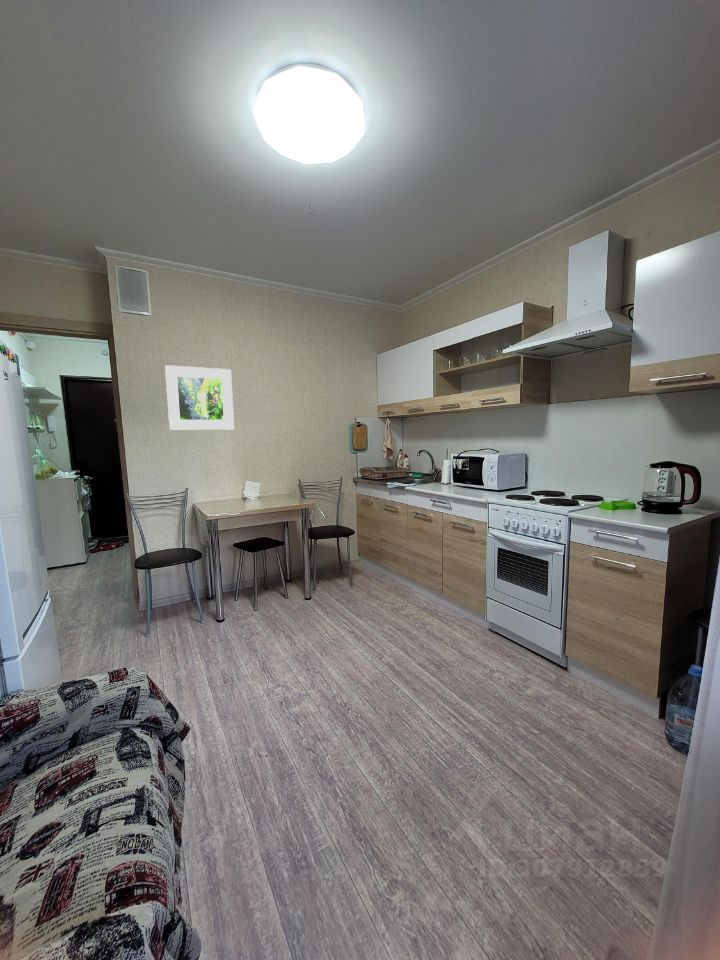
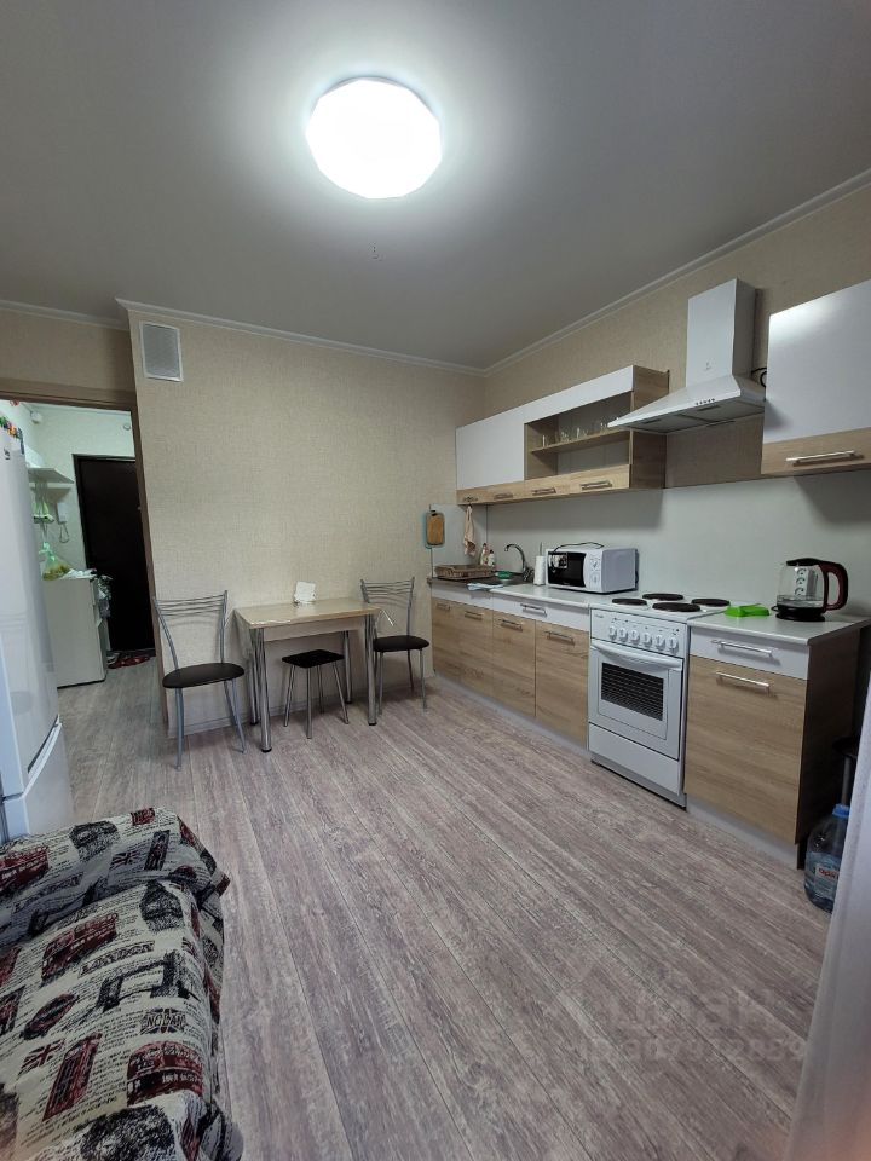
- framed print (201, 398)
